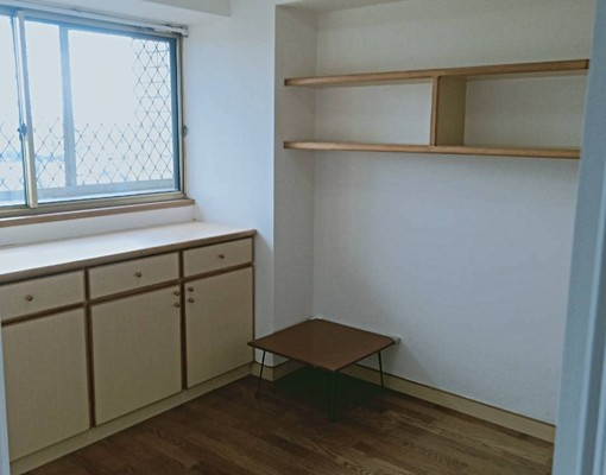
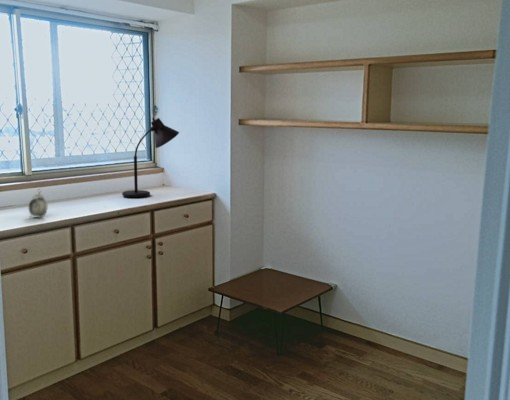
+ desk lamp (155, 147)
+ alarm clock (37, 203)
